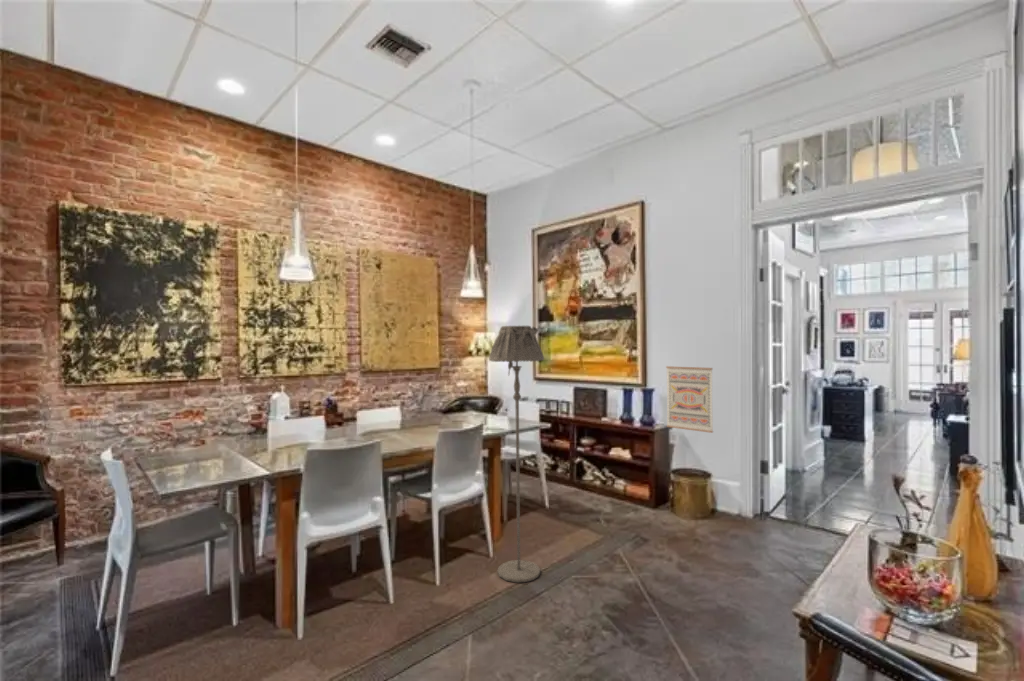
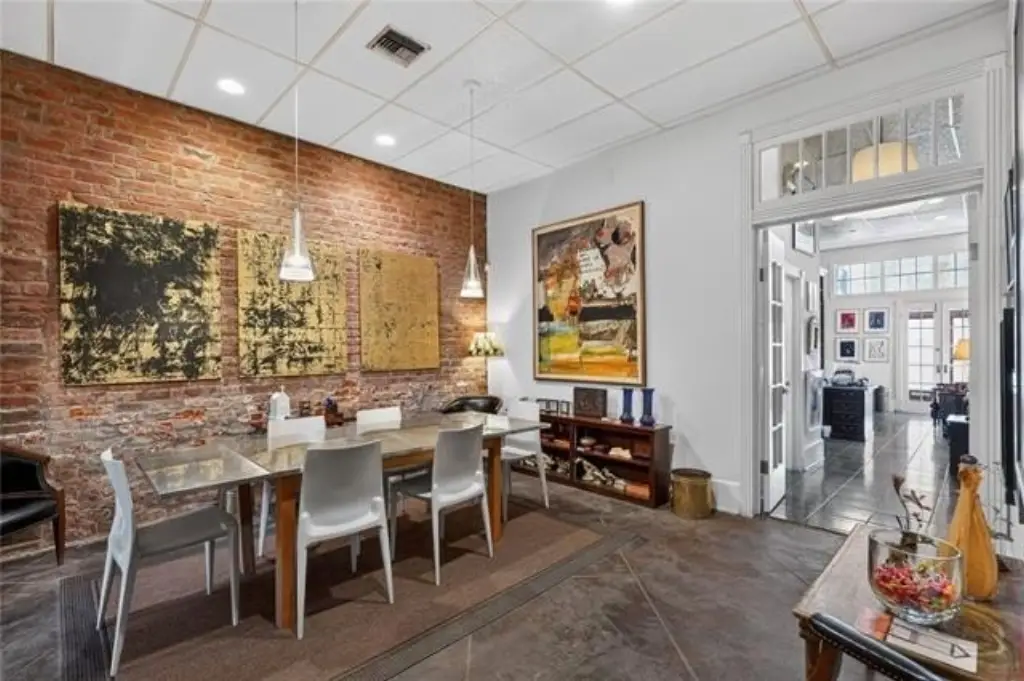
- wall art (688, 398)
- floor lamp (517, 449)
